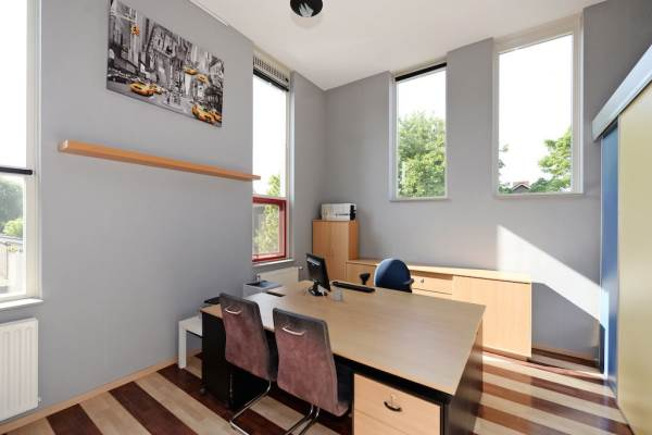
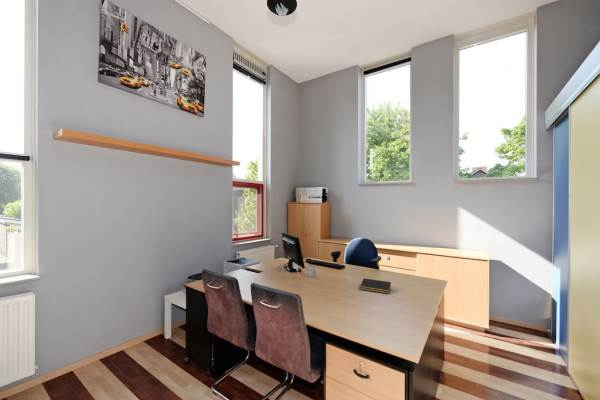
+ notepad (375, 285)
